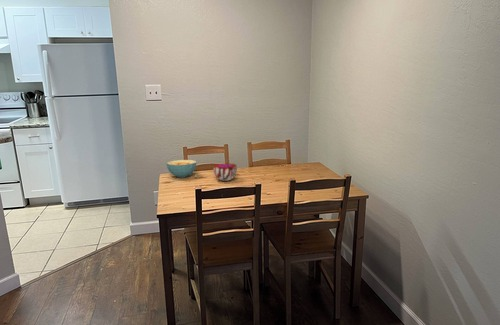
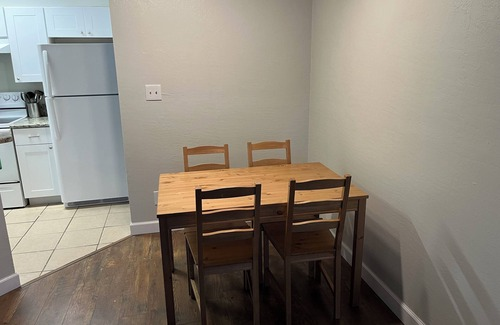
- decorative bowl (225, 172)
- cereal bowl (182, 169)
